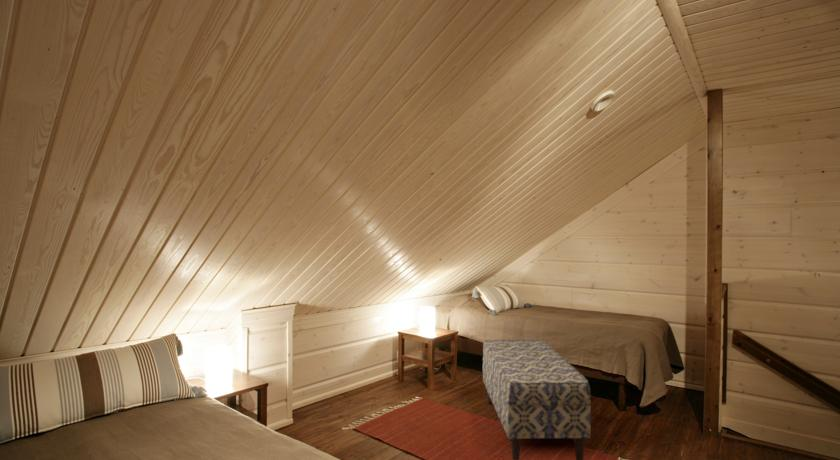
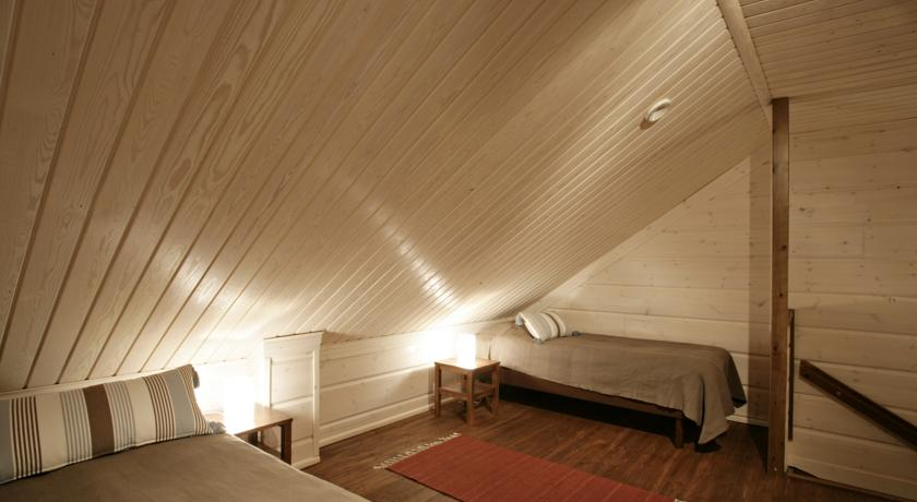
- bench (528, 392)
